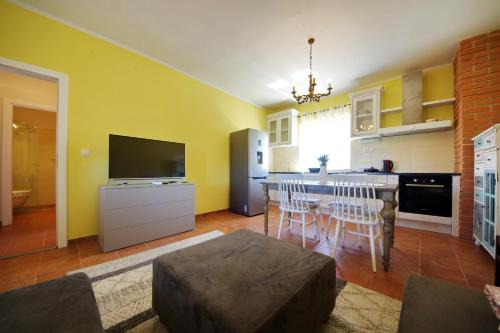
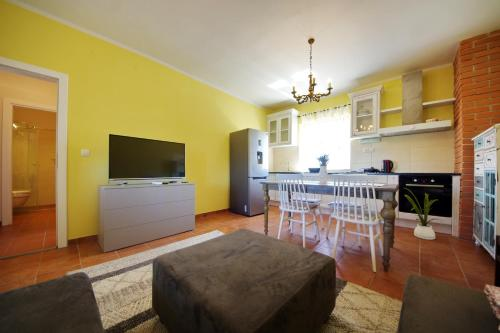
+ house plant (421, 213)
